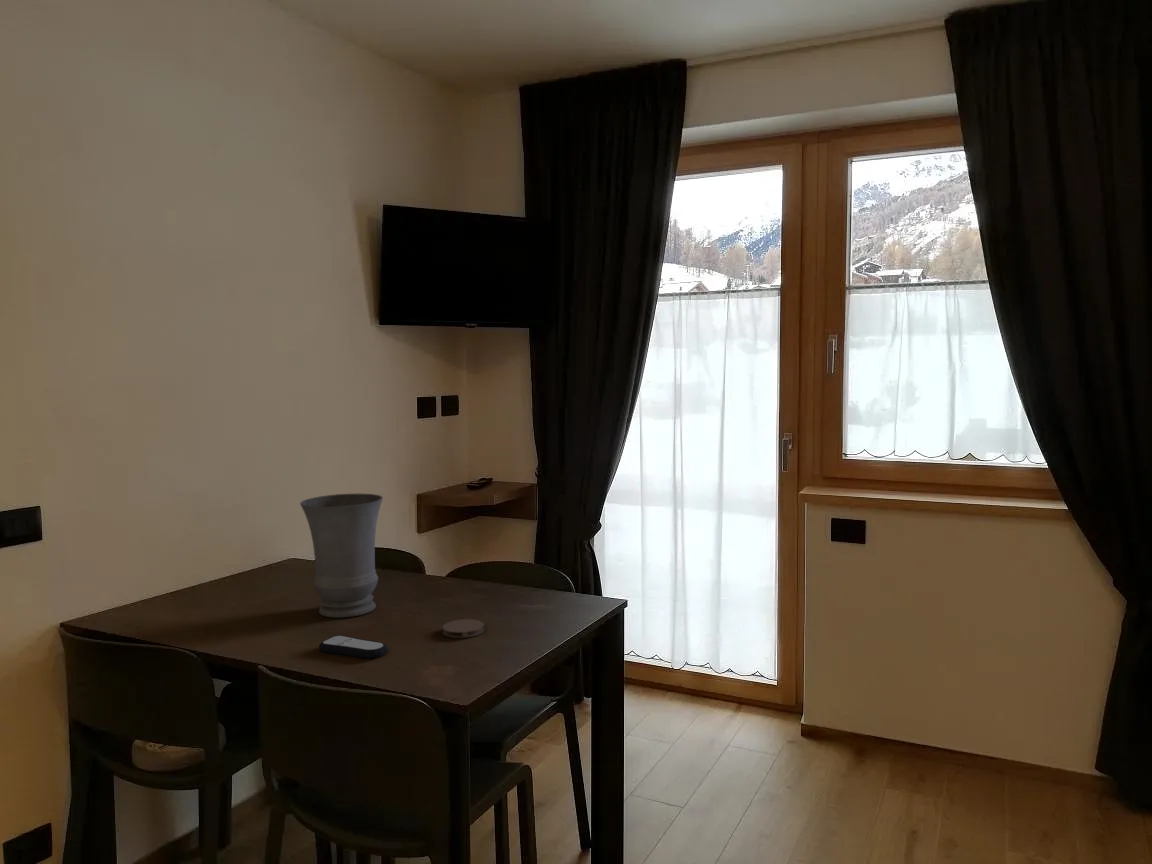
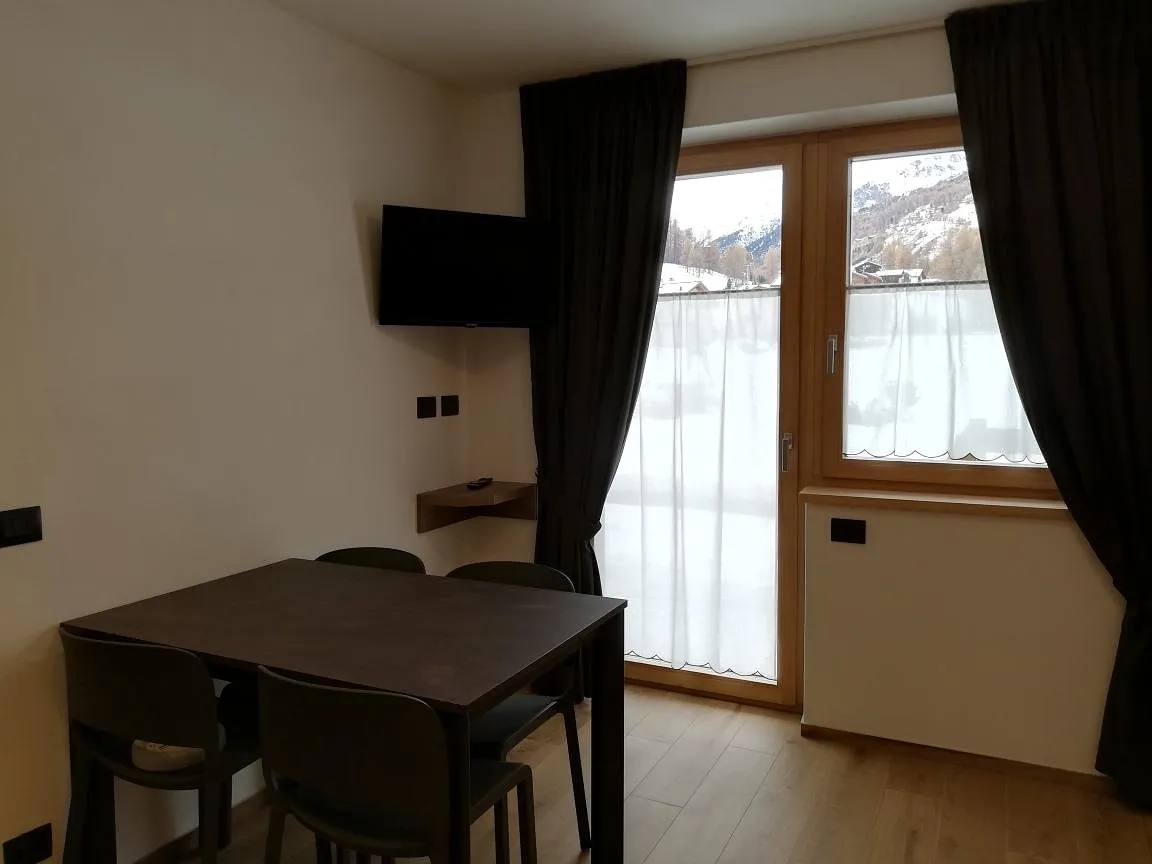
- remote control (354, 646)
- coaster (463, 628)
- vase (344, 554)
